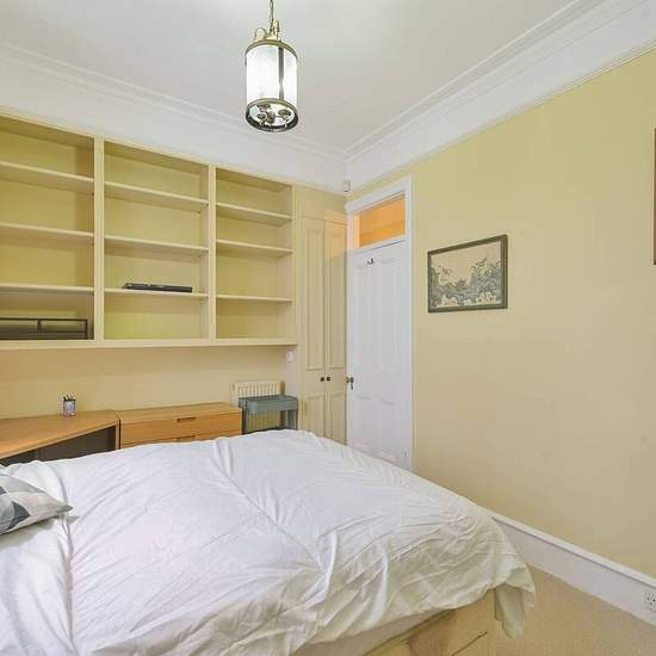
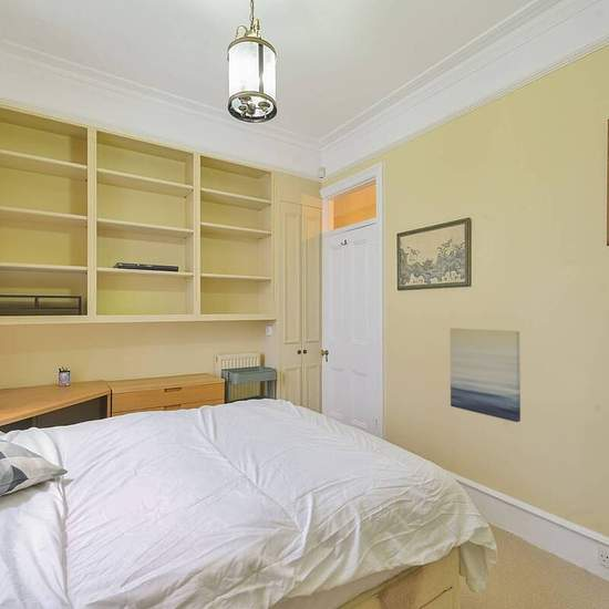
+ wall art (482, 371)
